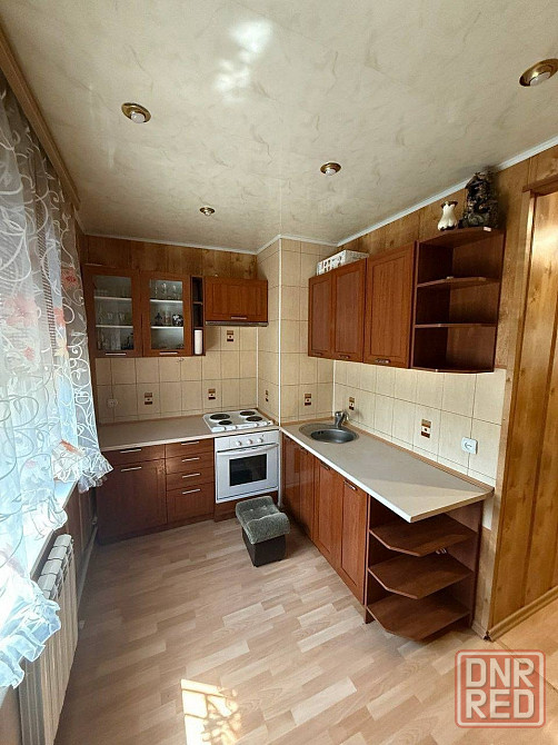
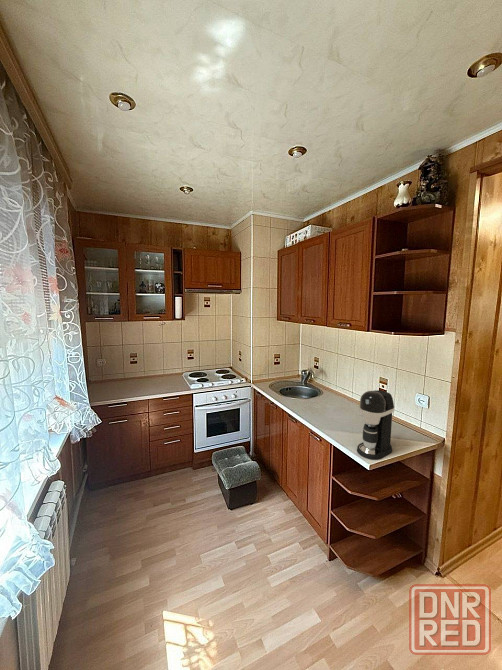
+ coffee maker (376, 420)
